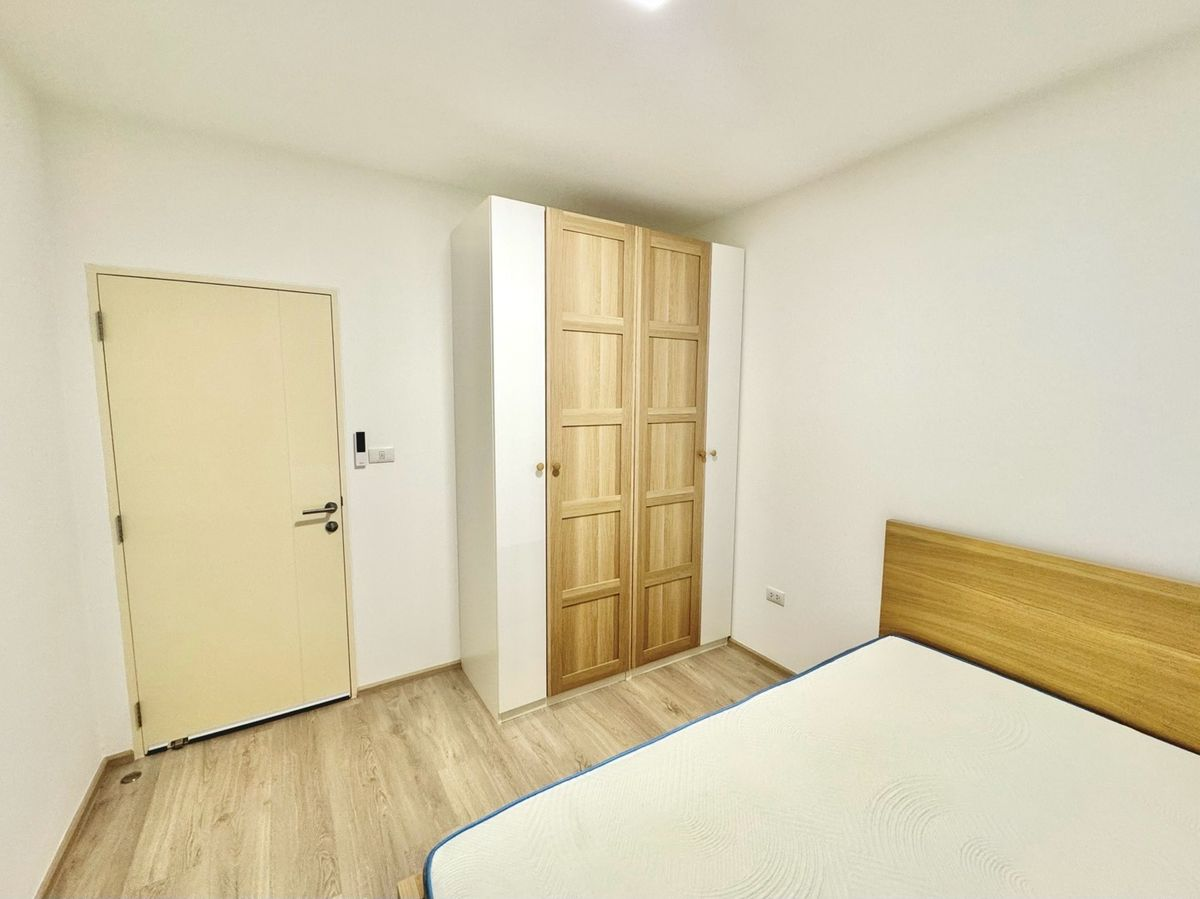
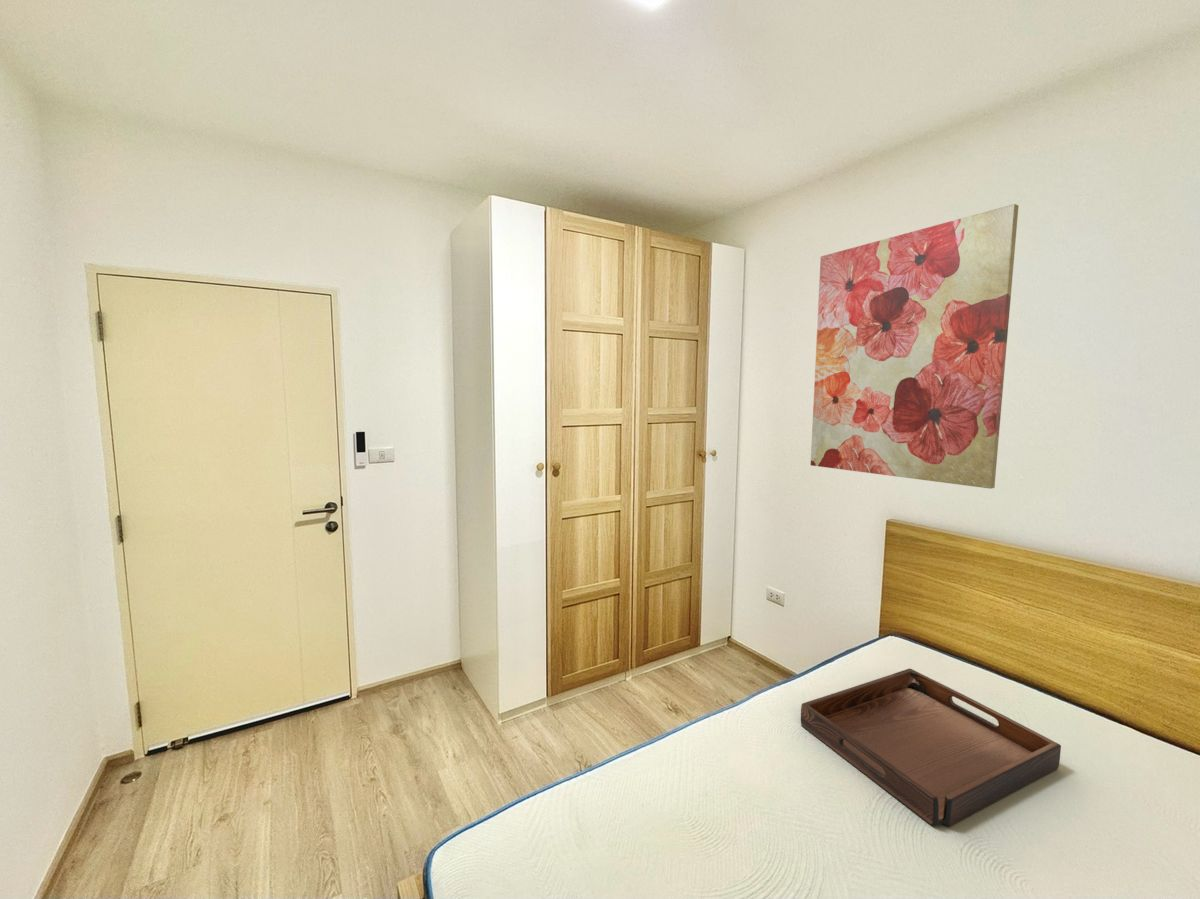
+ wall art (896, 357)
+ serving tray (922, 733)
